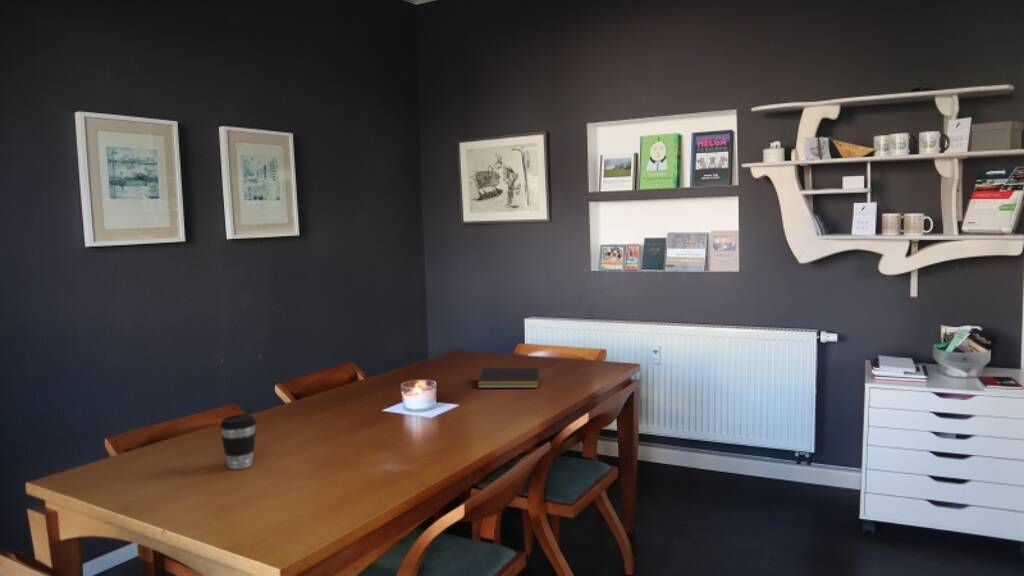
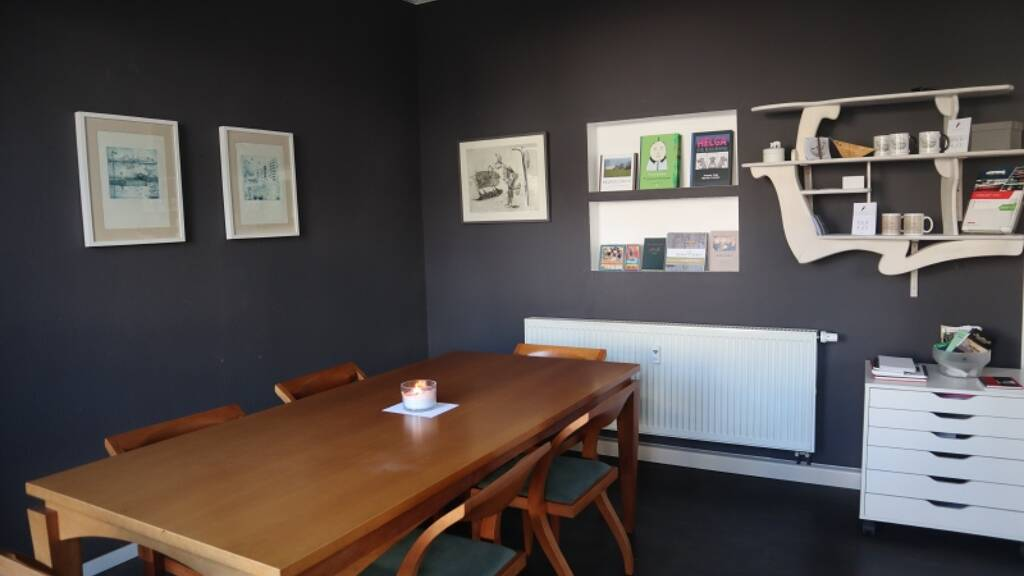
- coffee cup (239, 442)
- notepad (509, 377)
